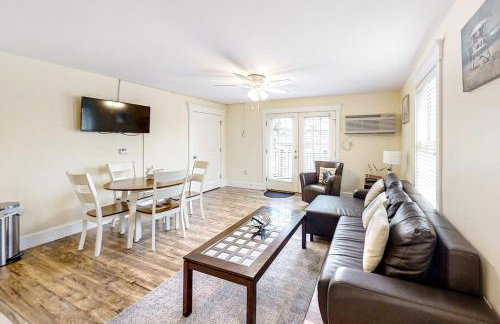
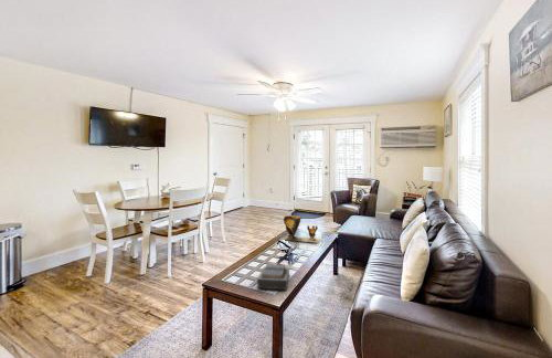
+ bible (274, 275)
+ clay pot (298, 225)
